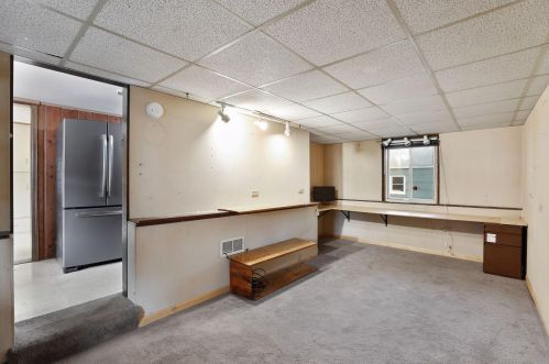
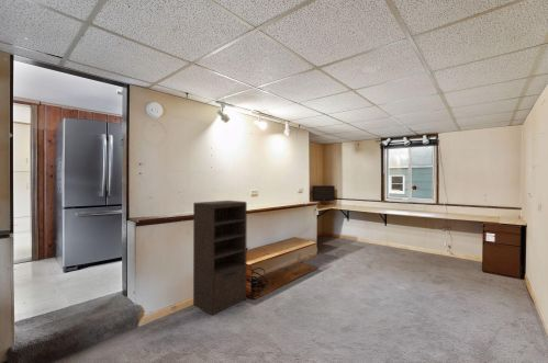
+ shelving unit (221, 251)
